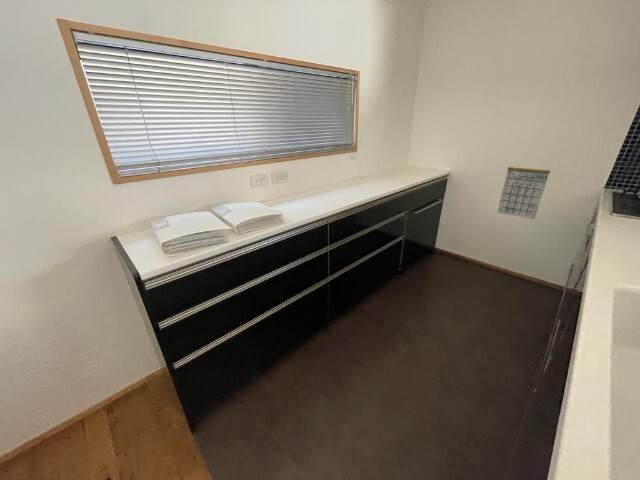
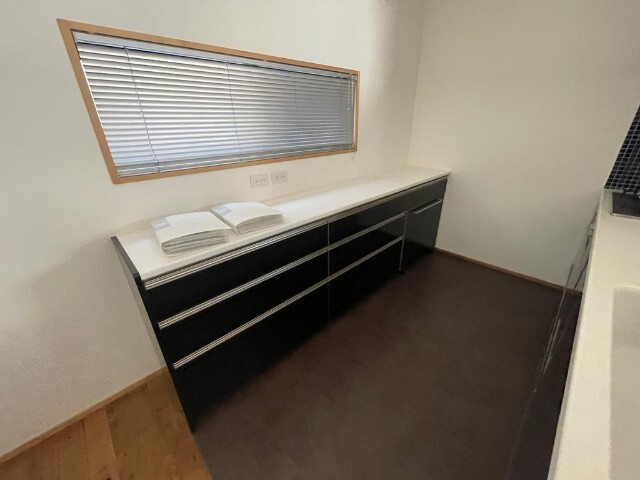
- calendar (523, 187)
